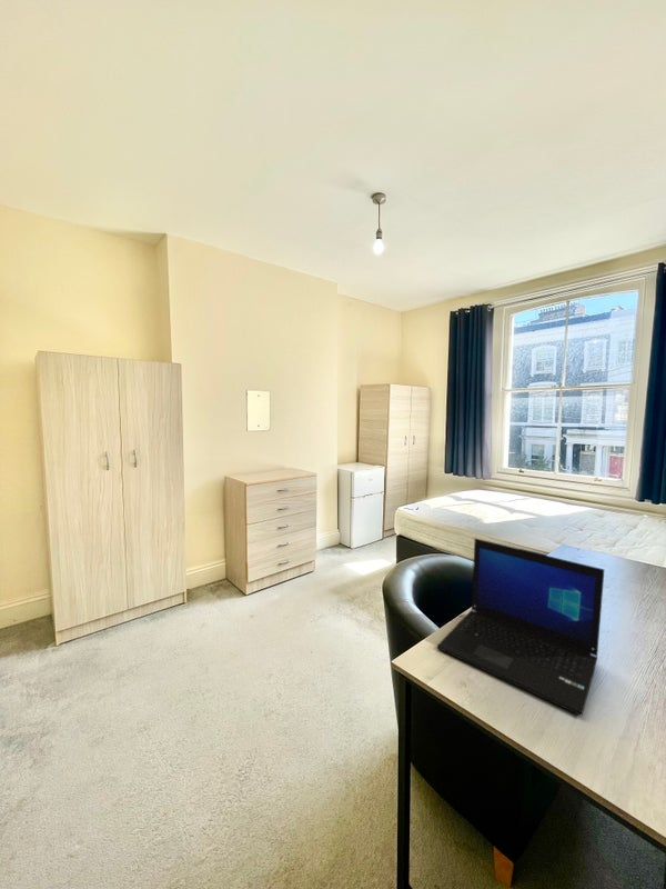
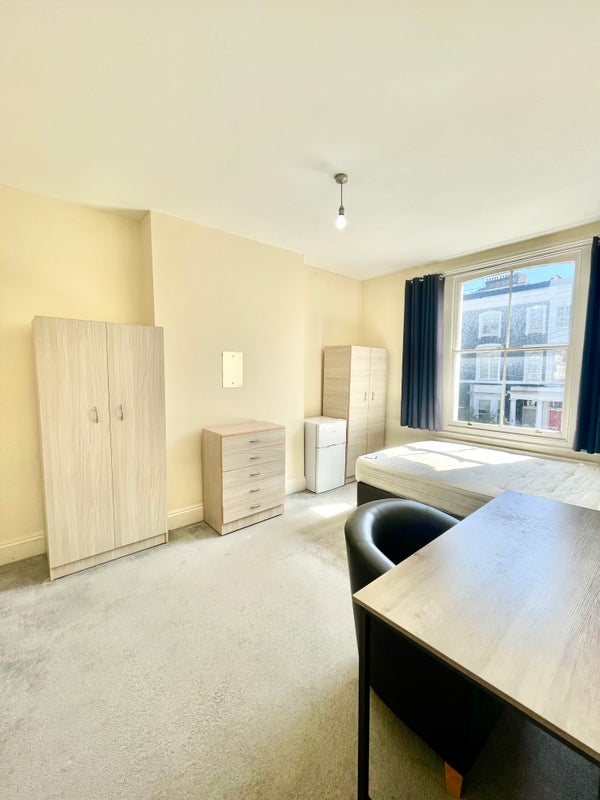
- laptop (517, 610)
